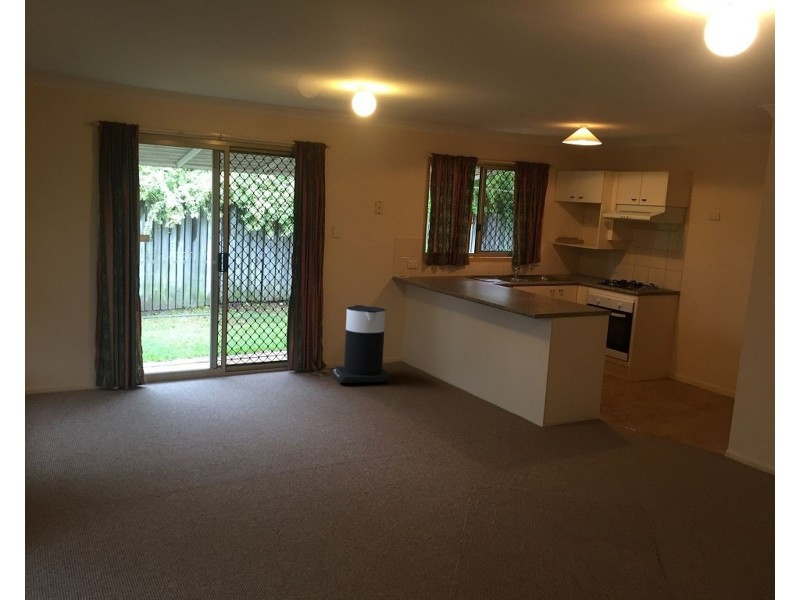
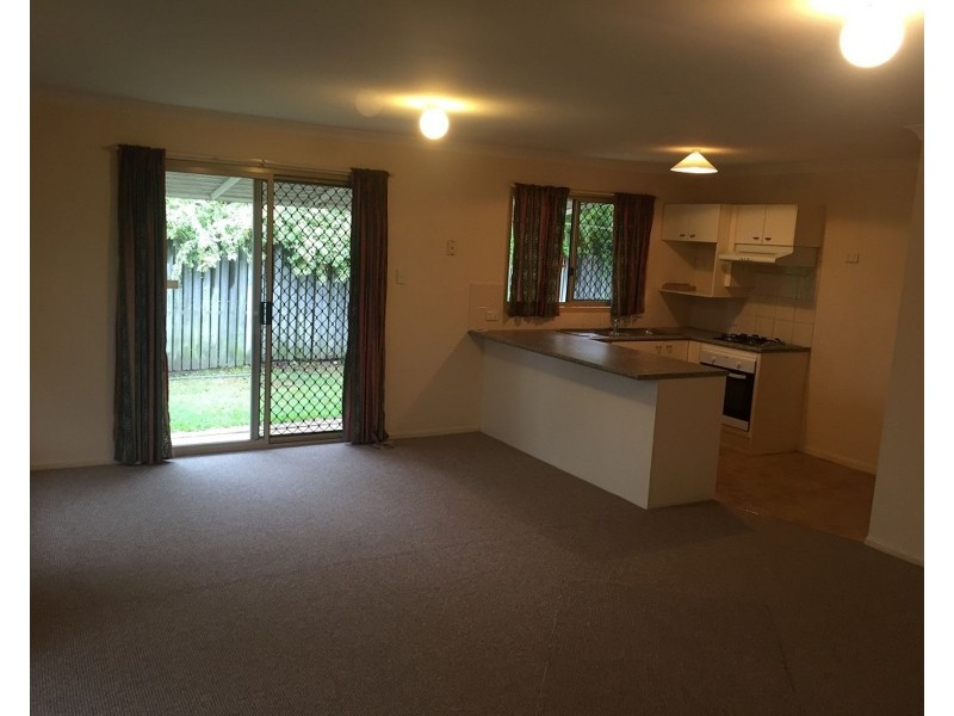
- trash can (361, 342)
